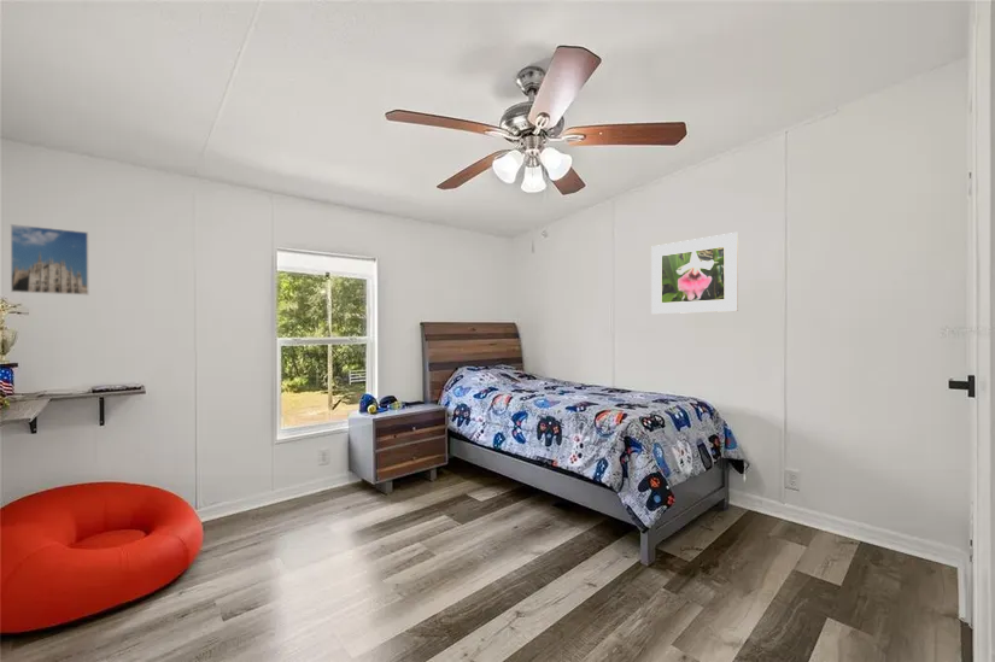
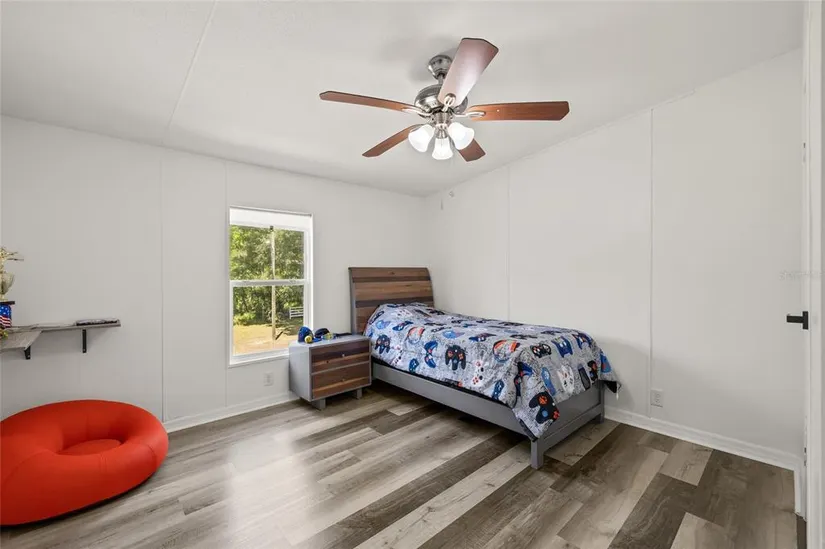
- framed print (51, 260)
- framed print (691, 276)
